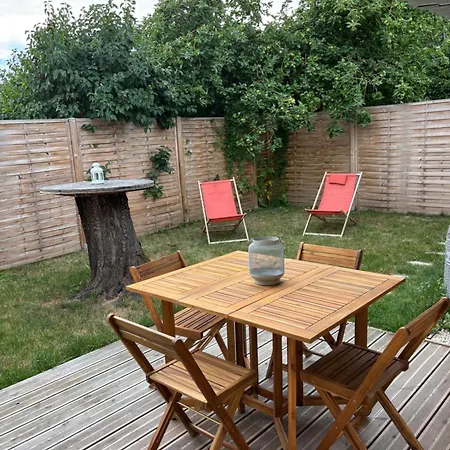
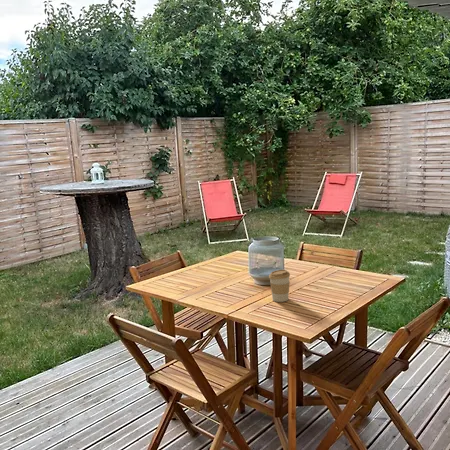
+ coffee cup (279, 285)
